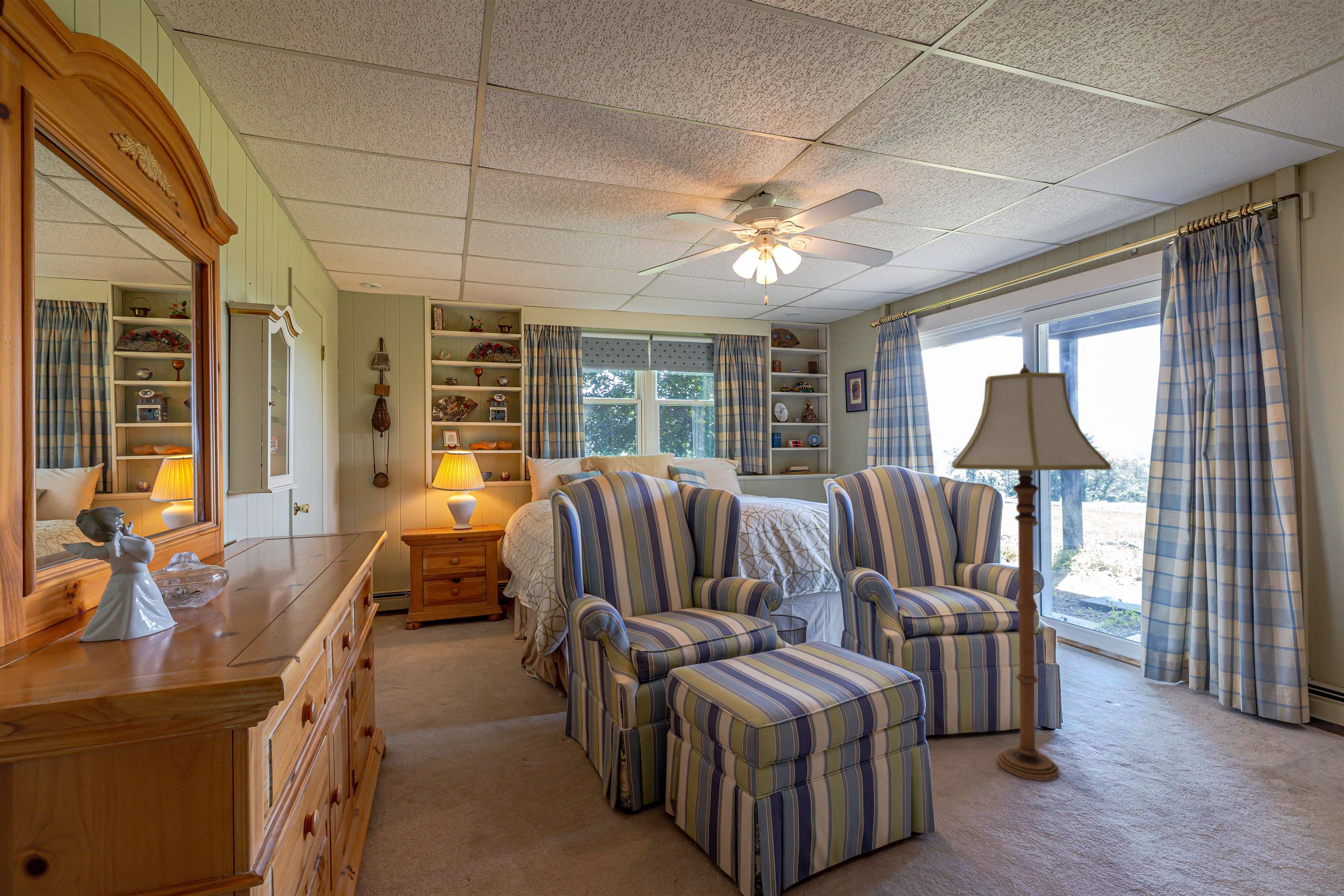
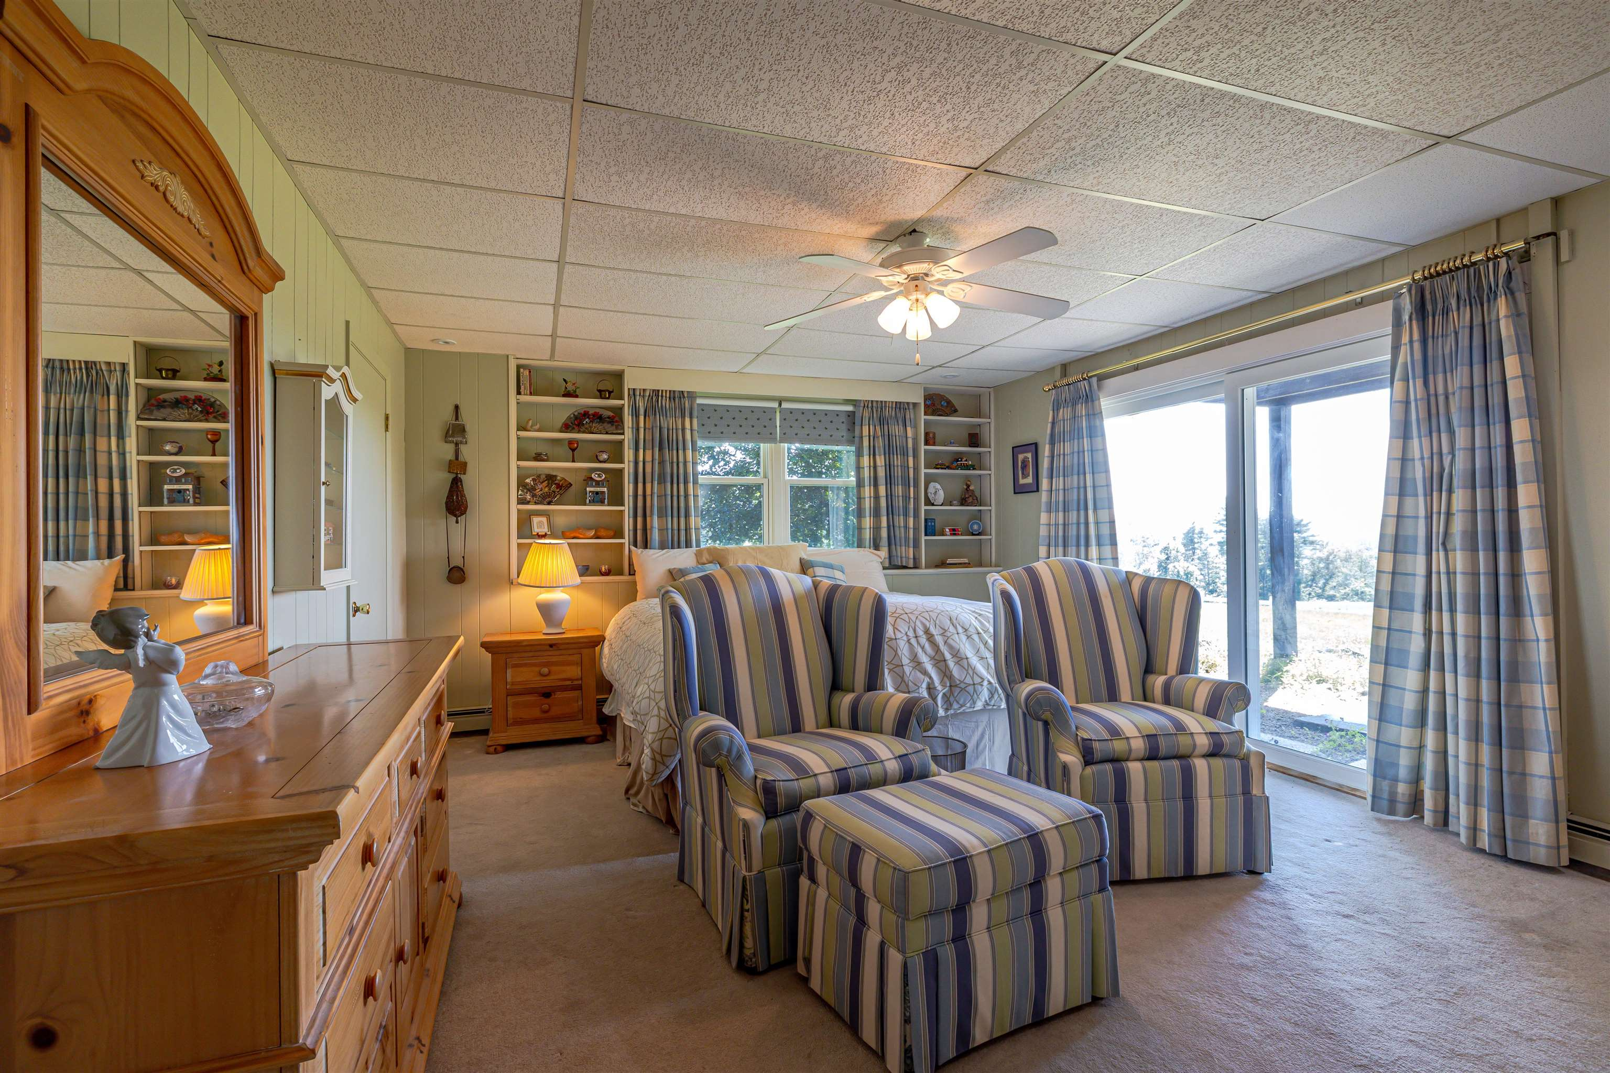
- floor lamp (1025, 564)
